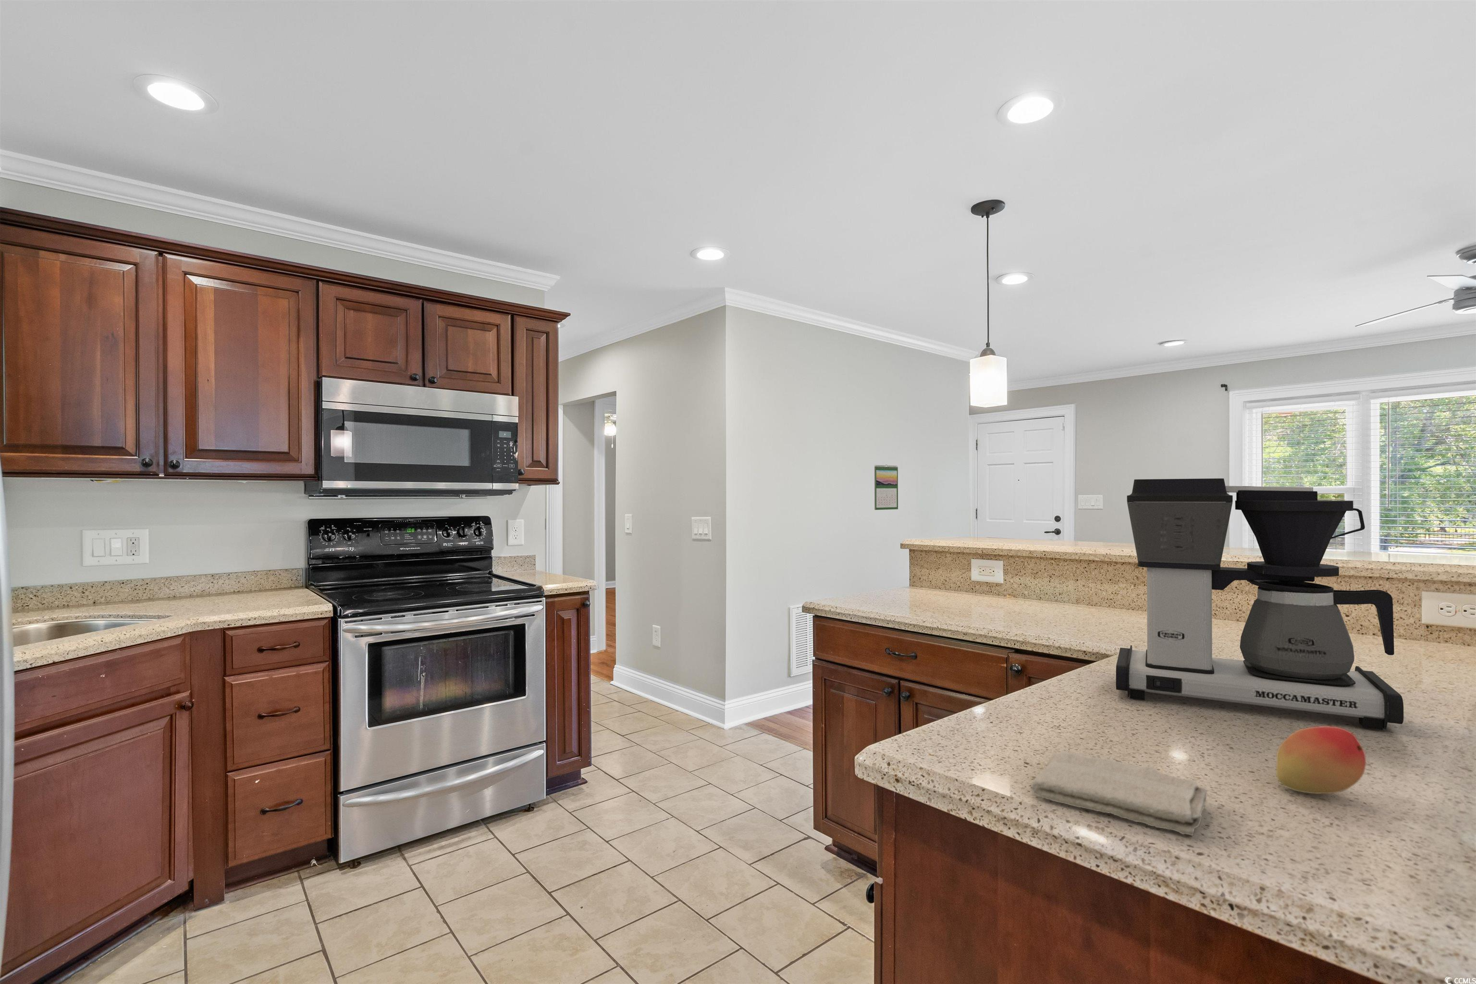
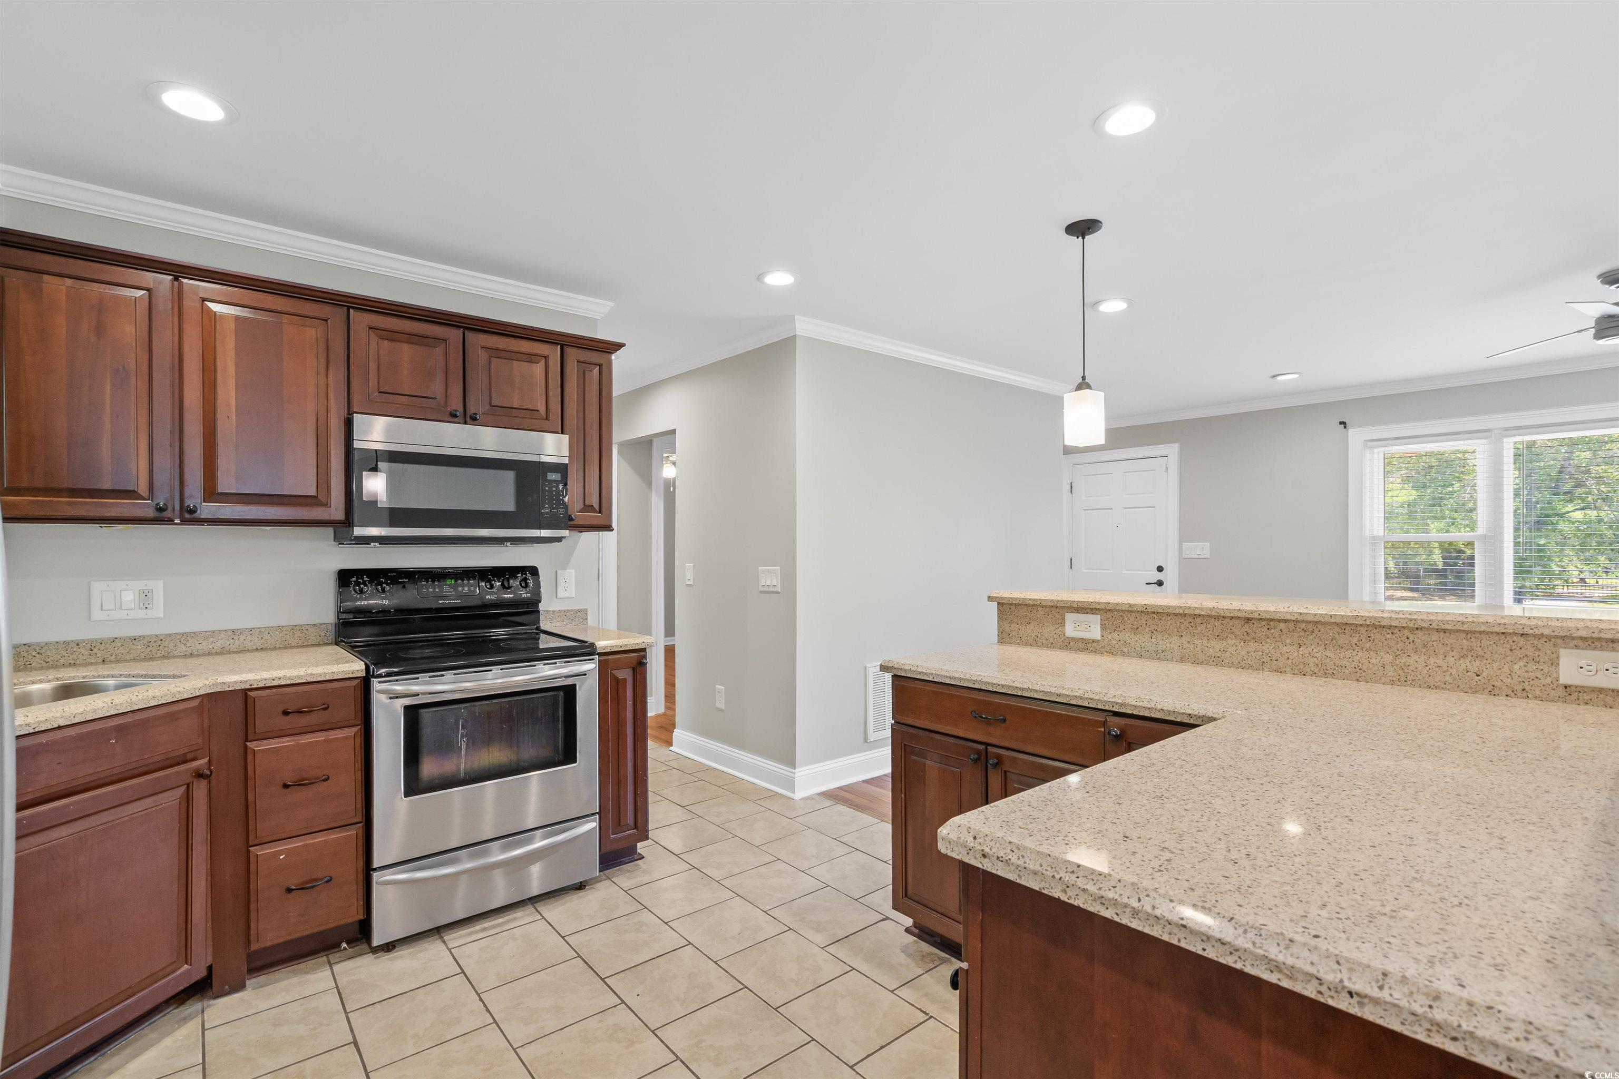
- calendar (886, 487)
- coffee maker (1249, 582)
- washcloth (1118, 787)
- fruit (1320, 760)
